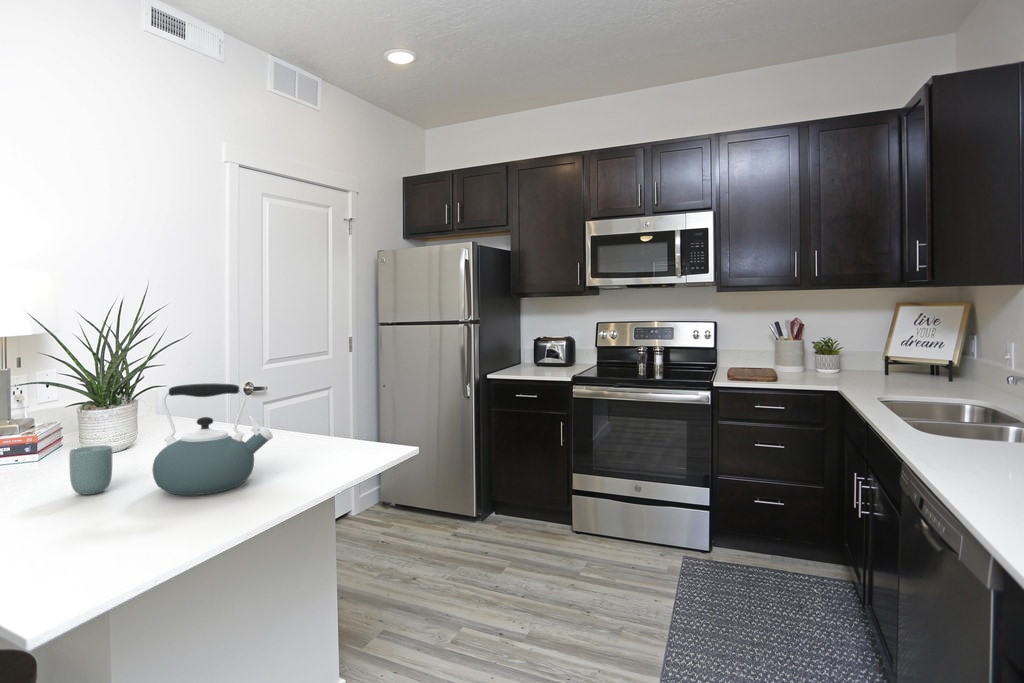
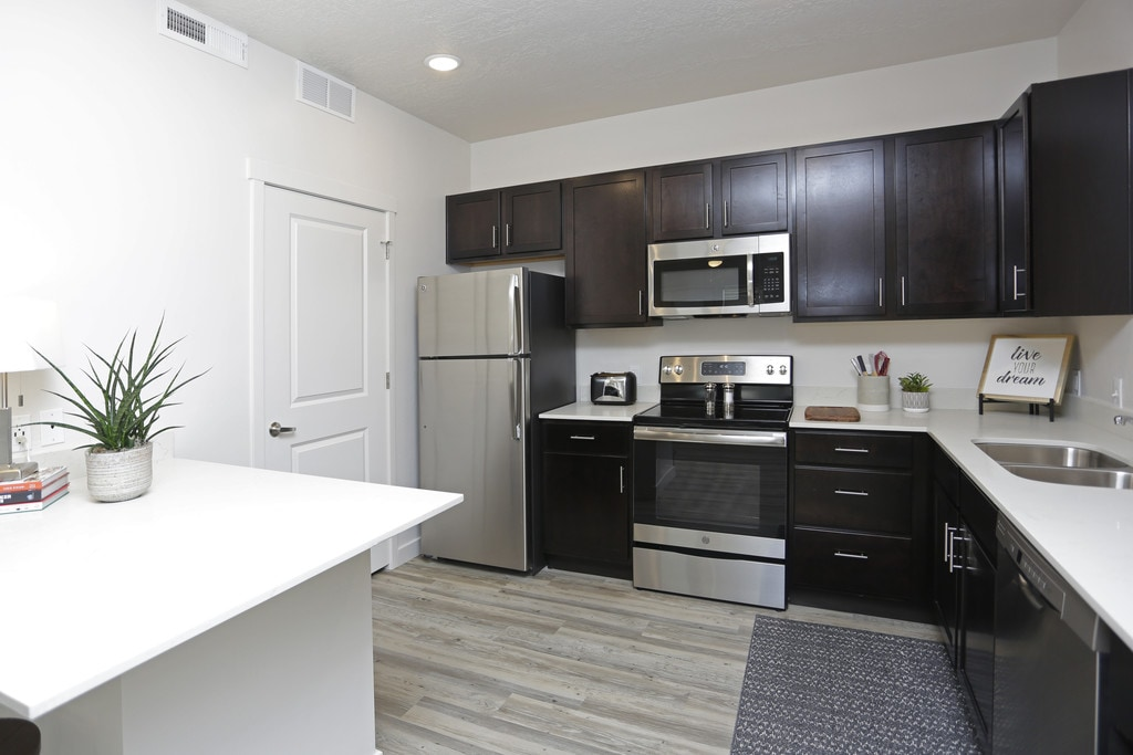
- kettle (215, 434)
- cup (91, 470)
